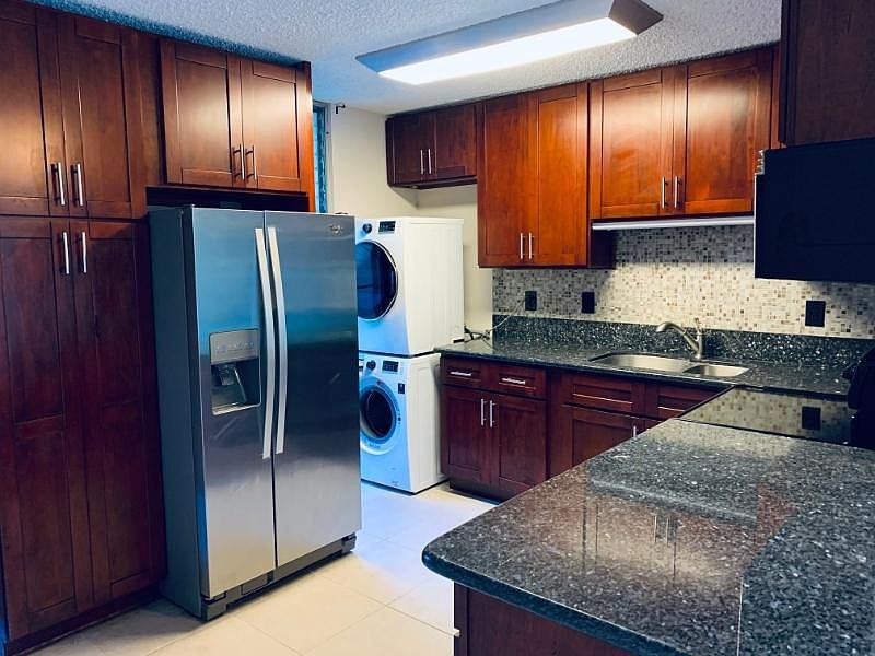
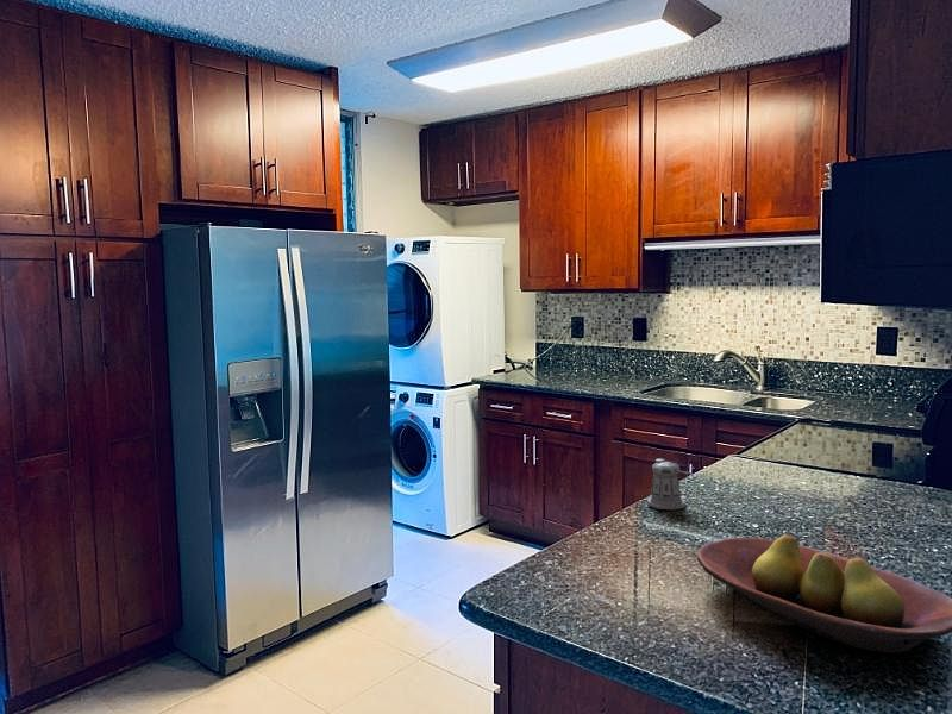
+ pepper shaker (668, 483)
+ fruit bowl (816, 581)
